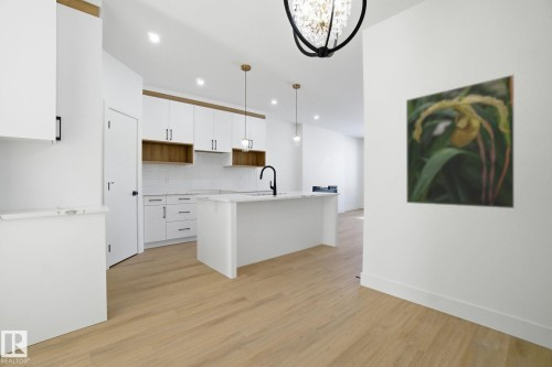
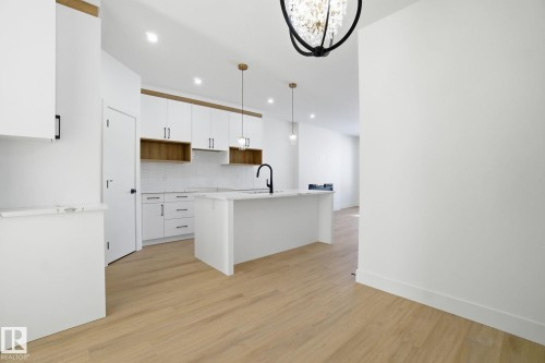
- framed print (453, 147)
